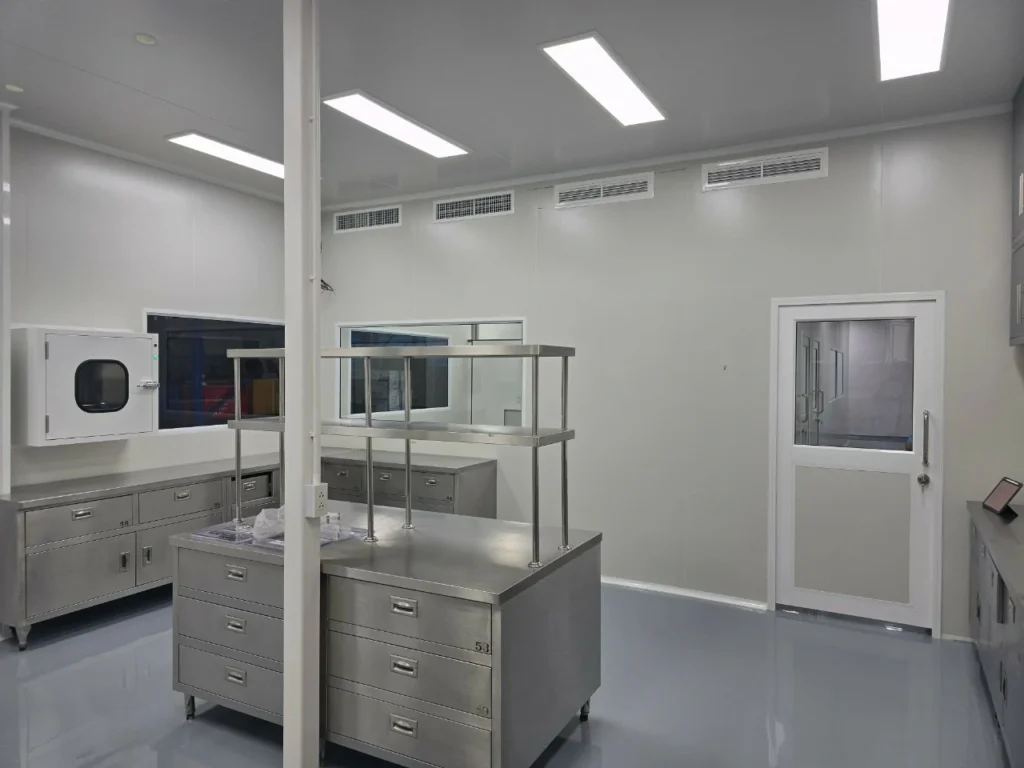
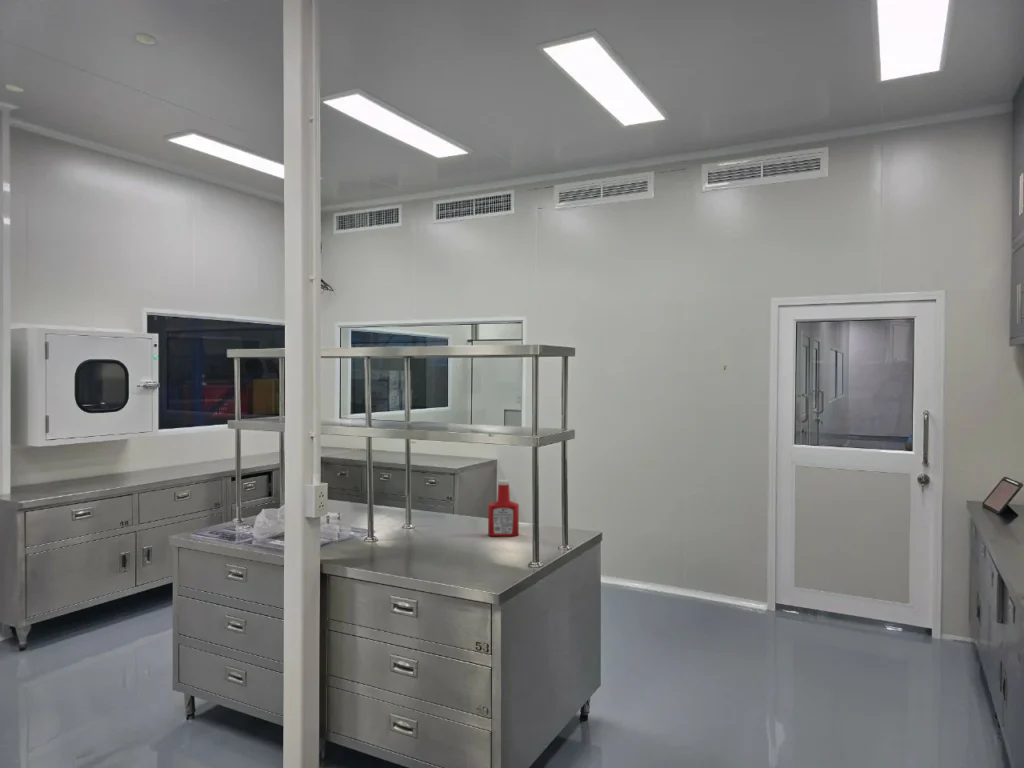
+ soap bottle (503, 507)
